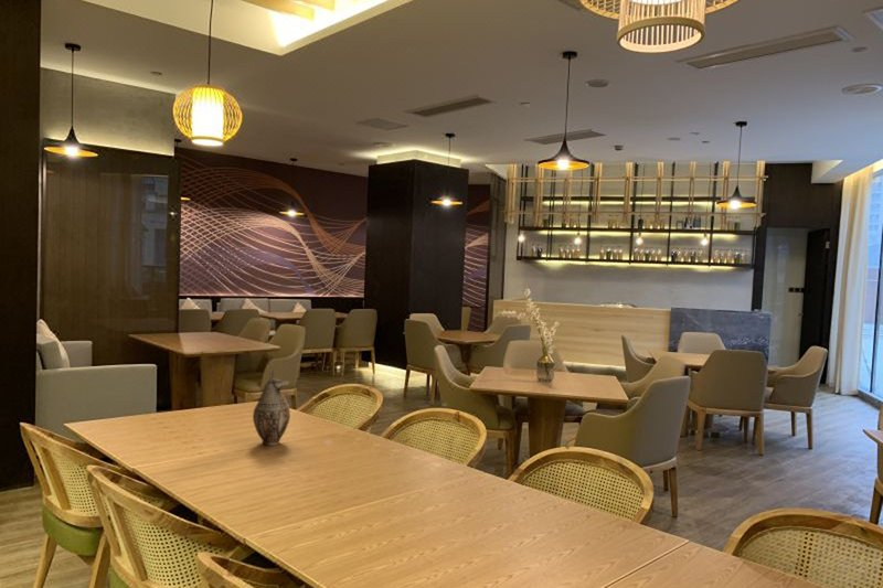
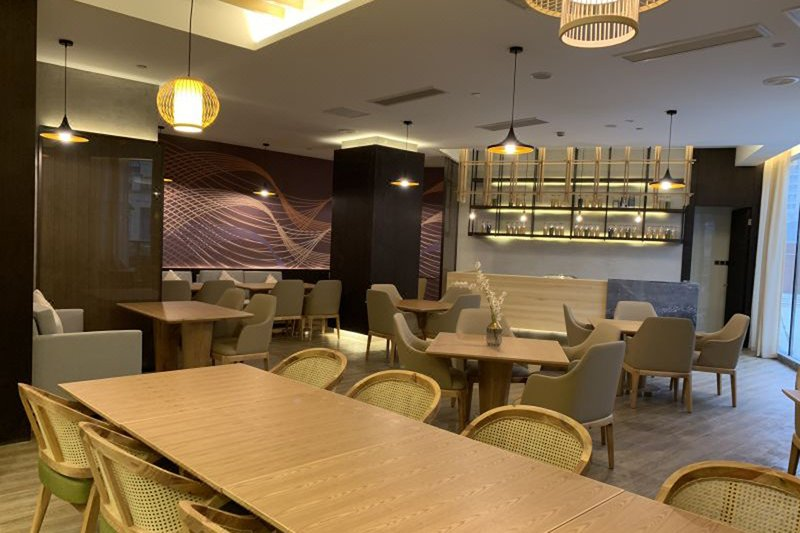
- decorative vase (272, 406)
